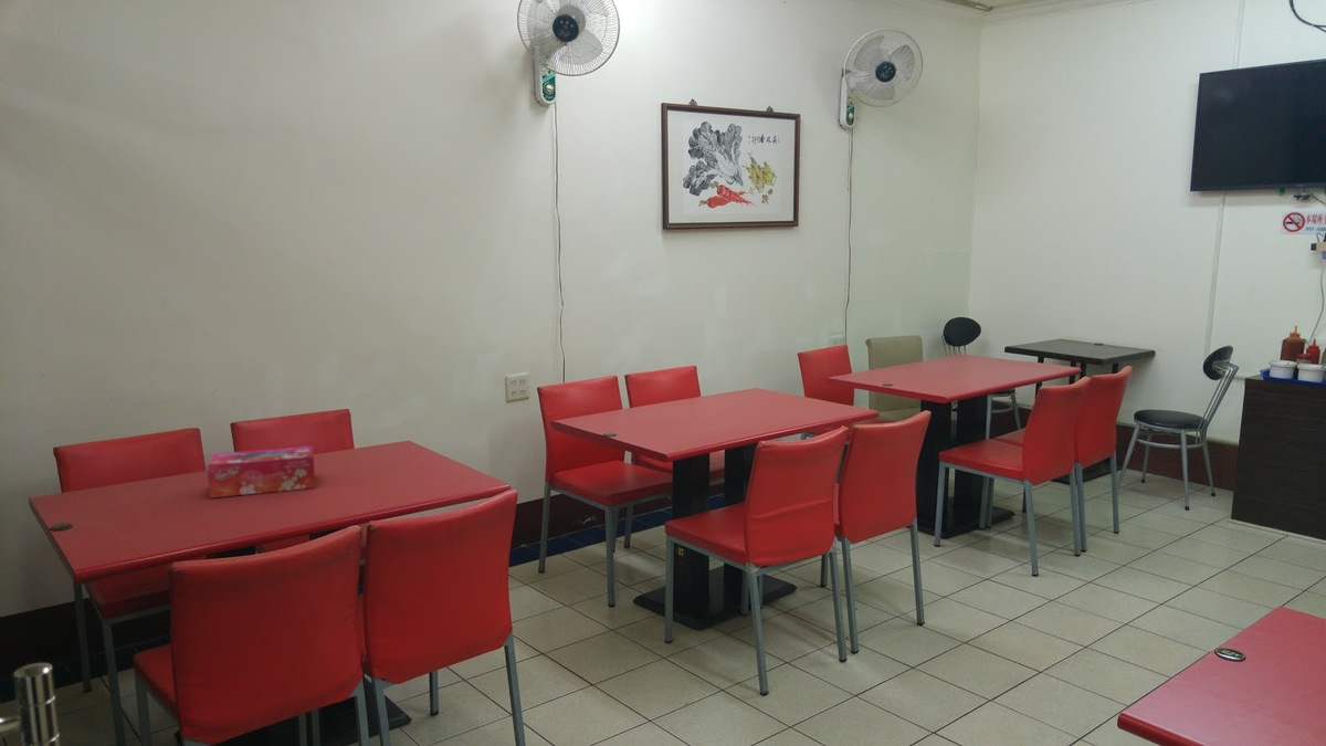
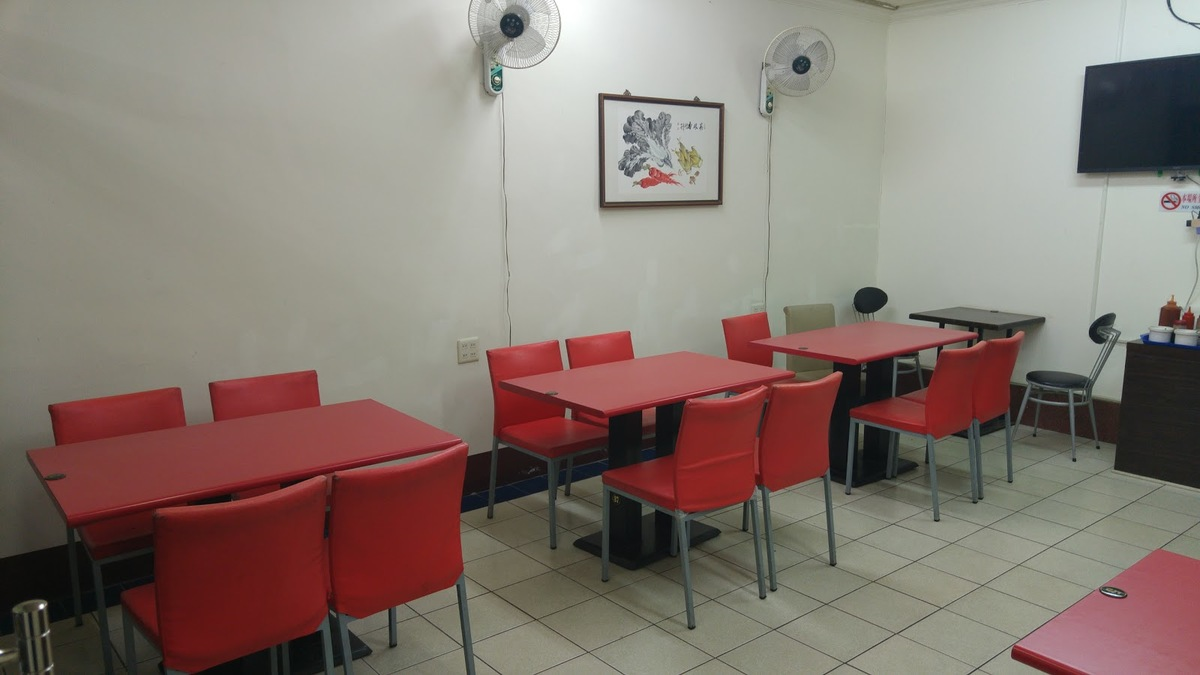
- tissue box (263, 471)
